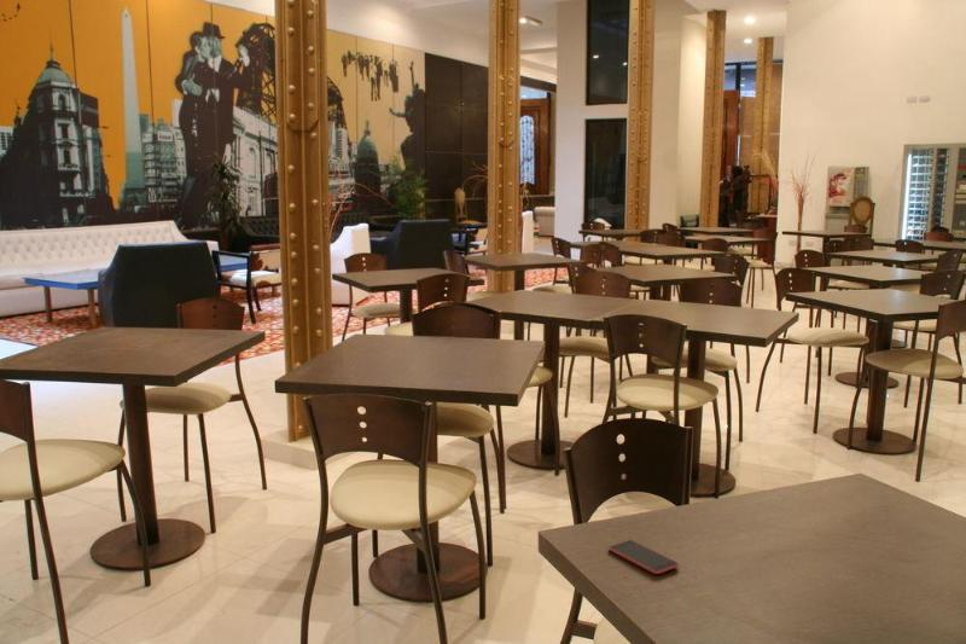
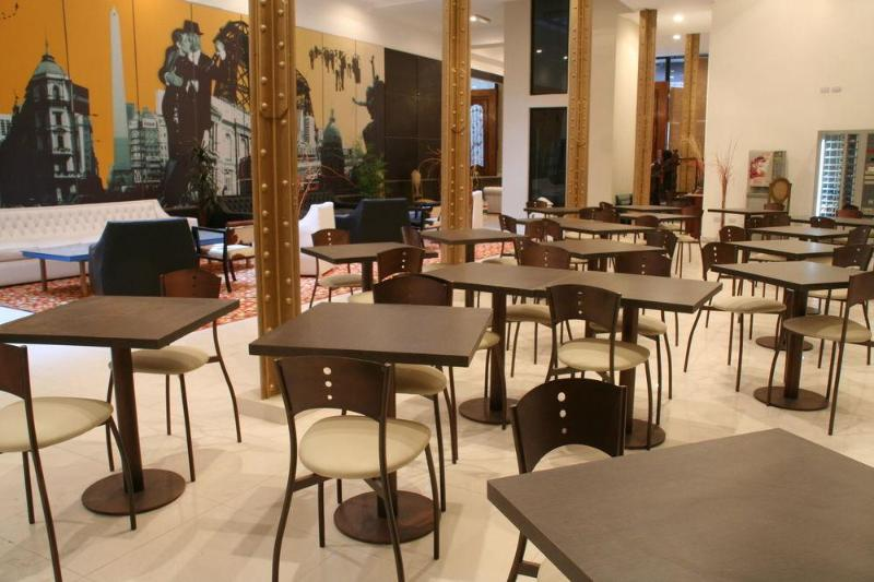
- smartphone (642, 556)
